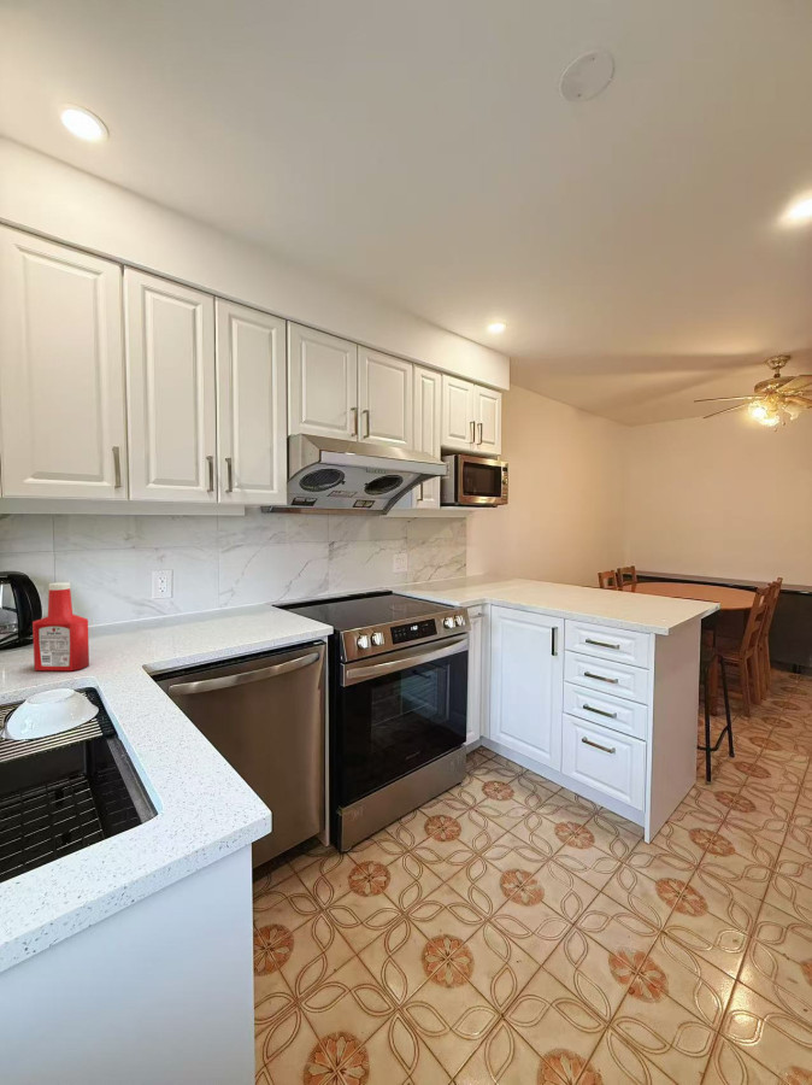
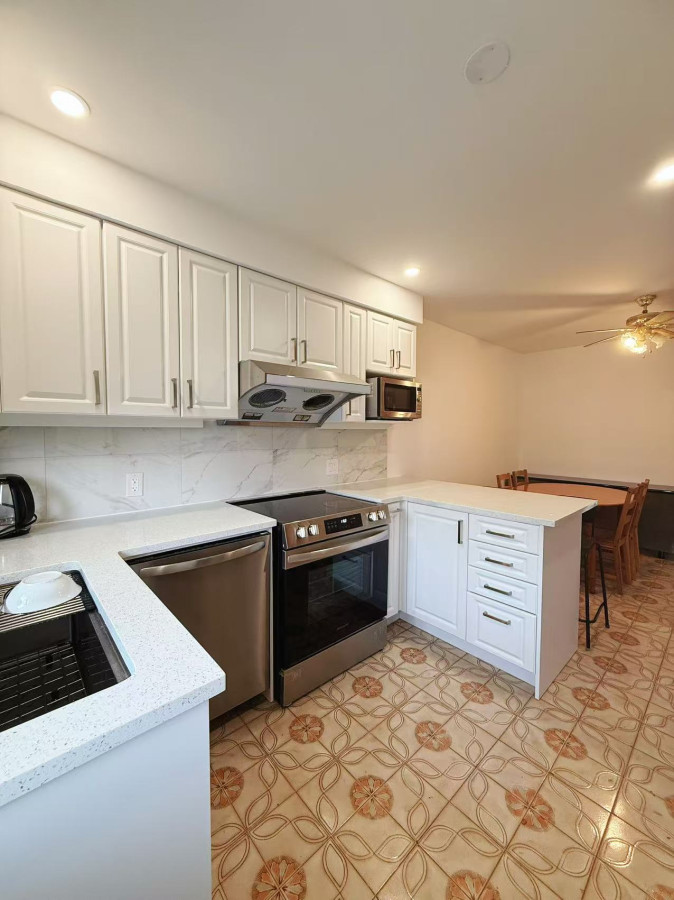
- soap bottle (60, 624)
